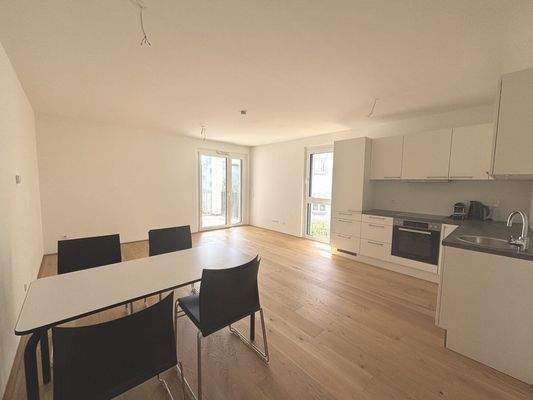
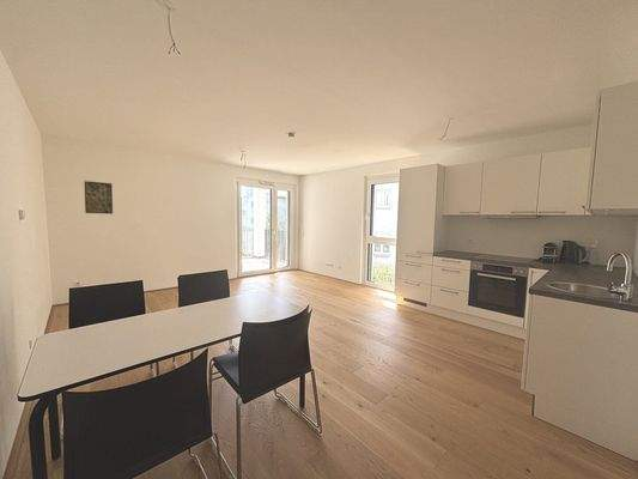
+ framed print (98, 198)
